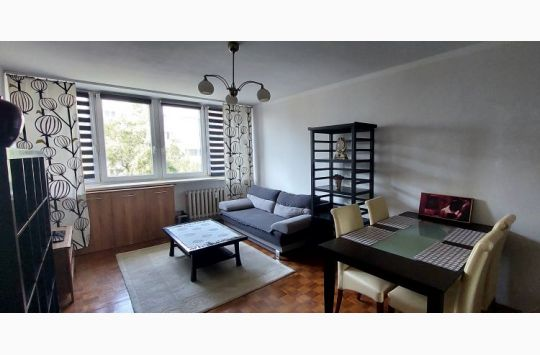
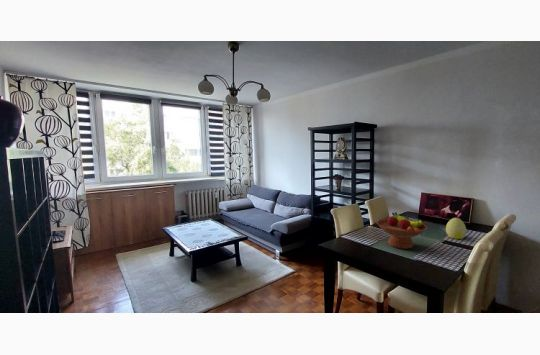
+ fruit bowl (400, 230)
+ decorative egg (455, 227)
